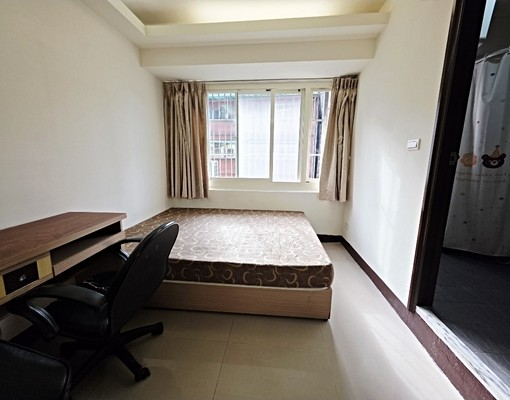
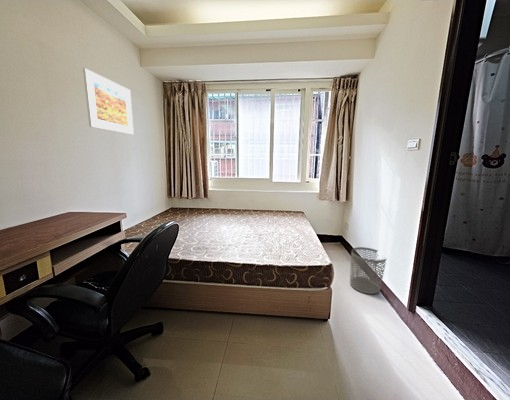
+ waste bin (366, 270)
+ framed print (112, 106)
